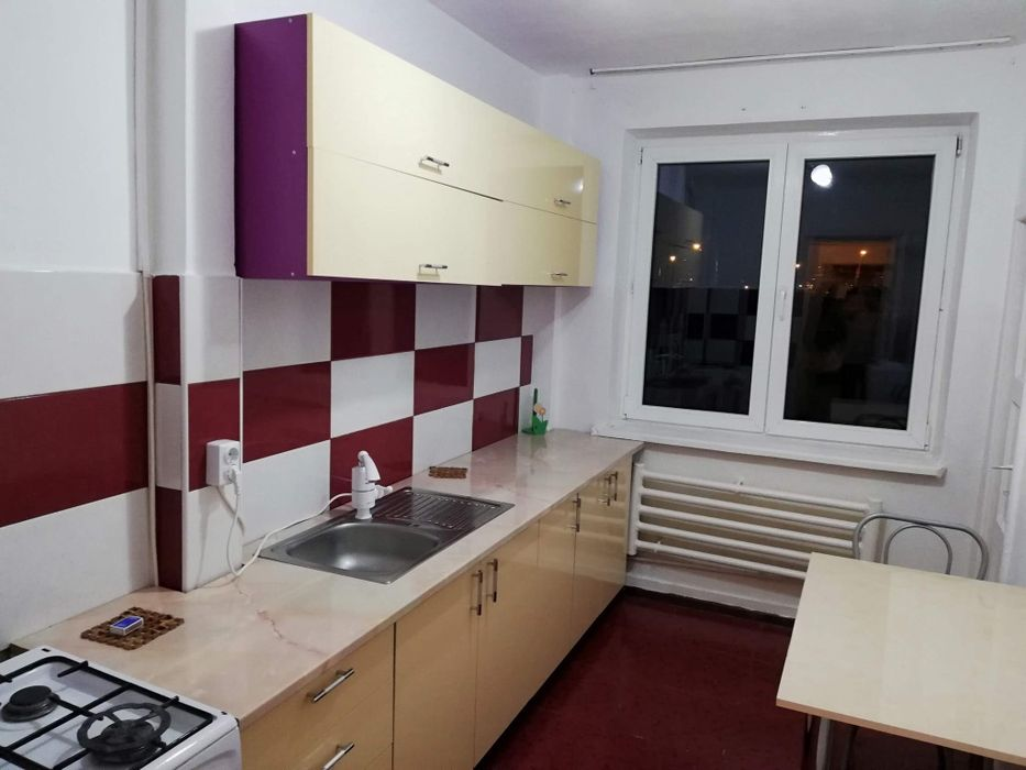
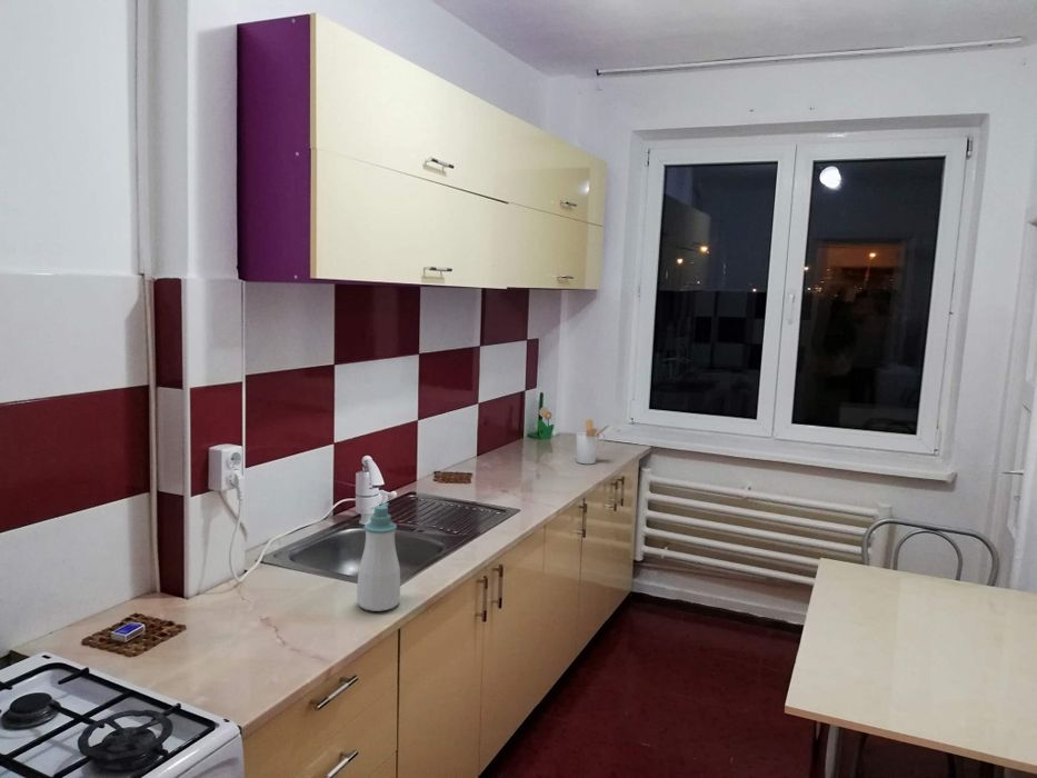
+ soap bottle (379, 556)
+ utensil holder (592, 441)
